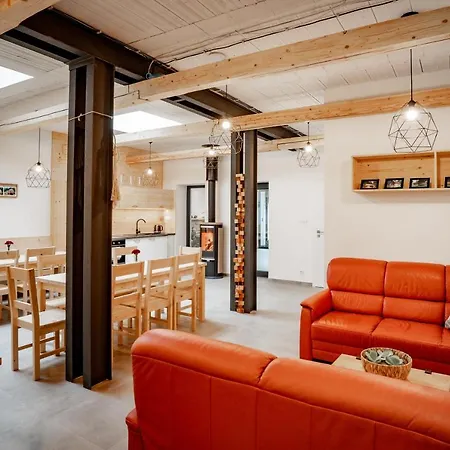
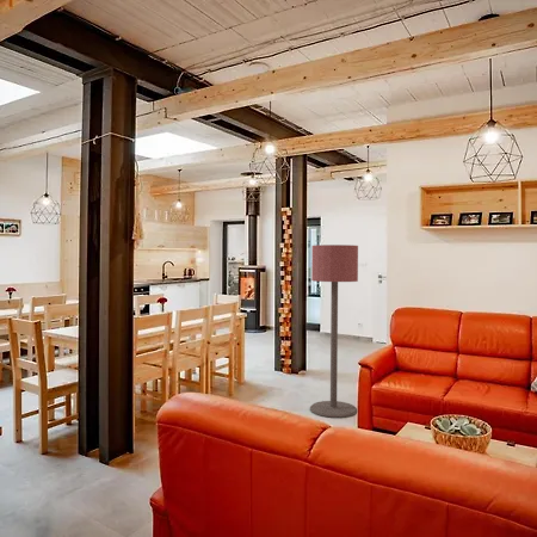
+ floor lamp (334, 327)
